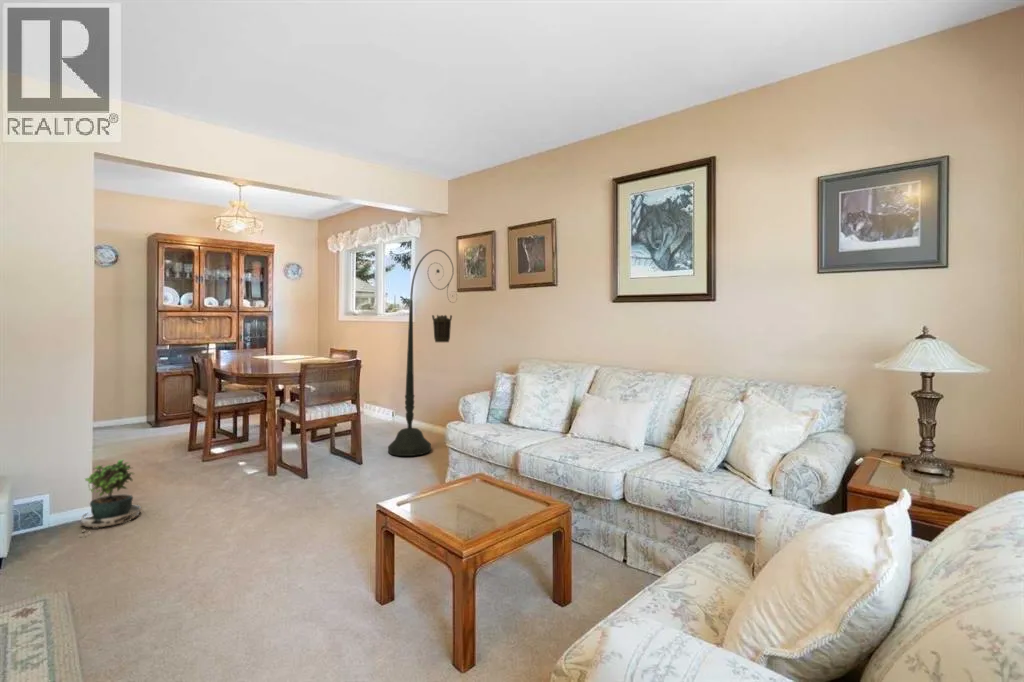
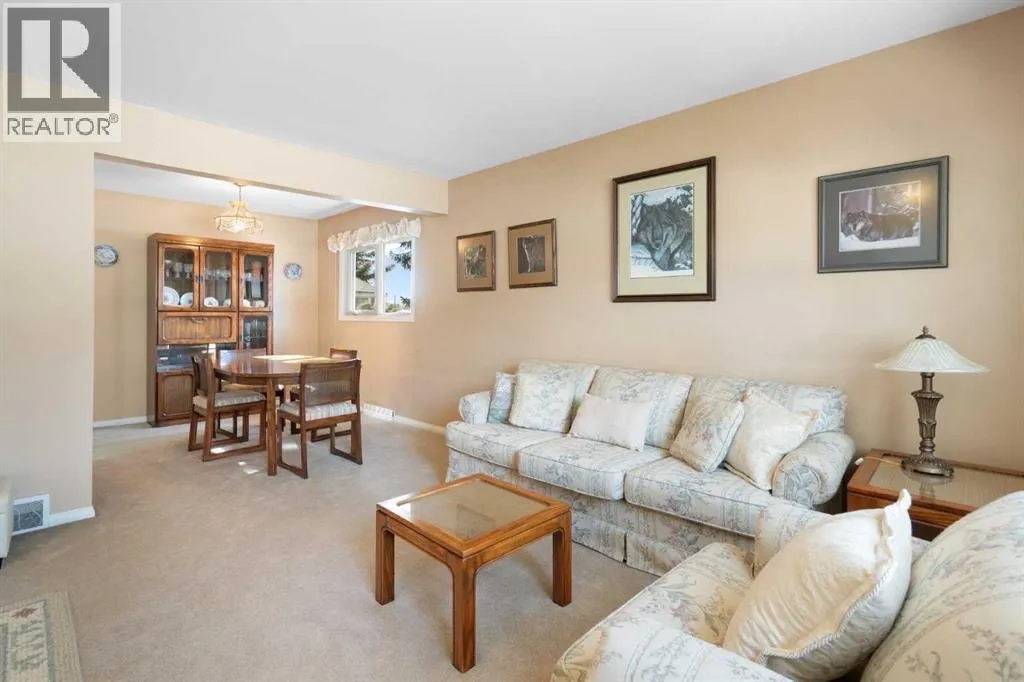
- potted plant (110, 490)
- floor lamp (435, 341)
